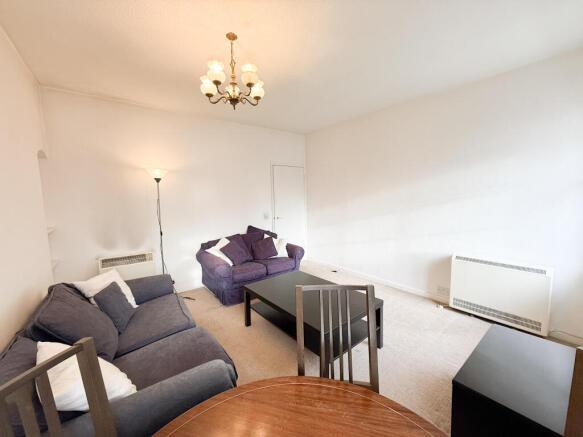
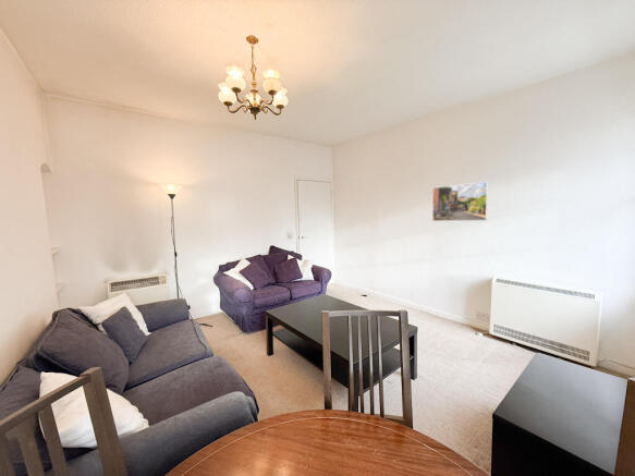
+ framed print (457, 203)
